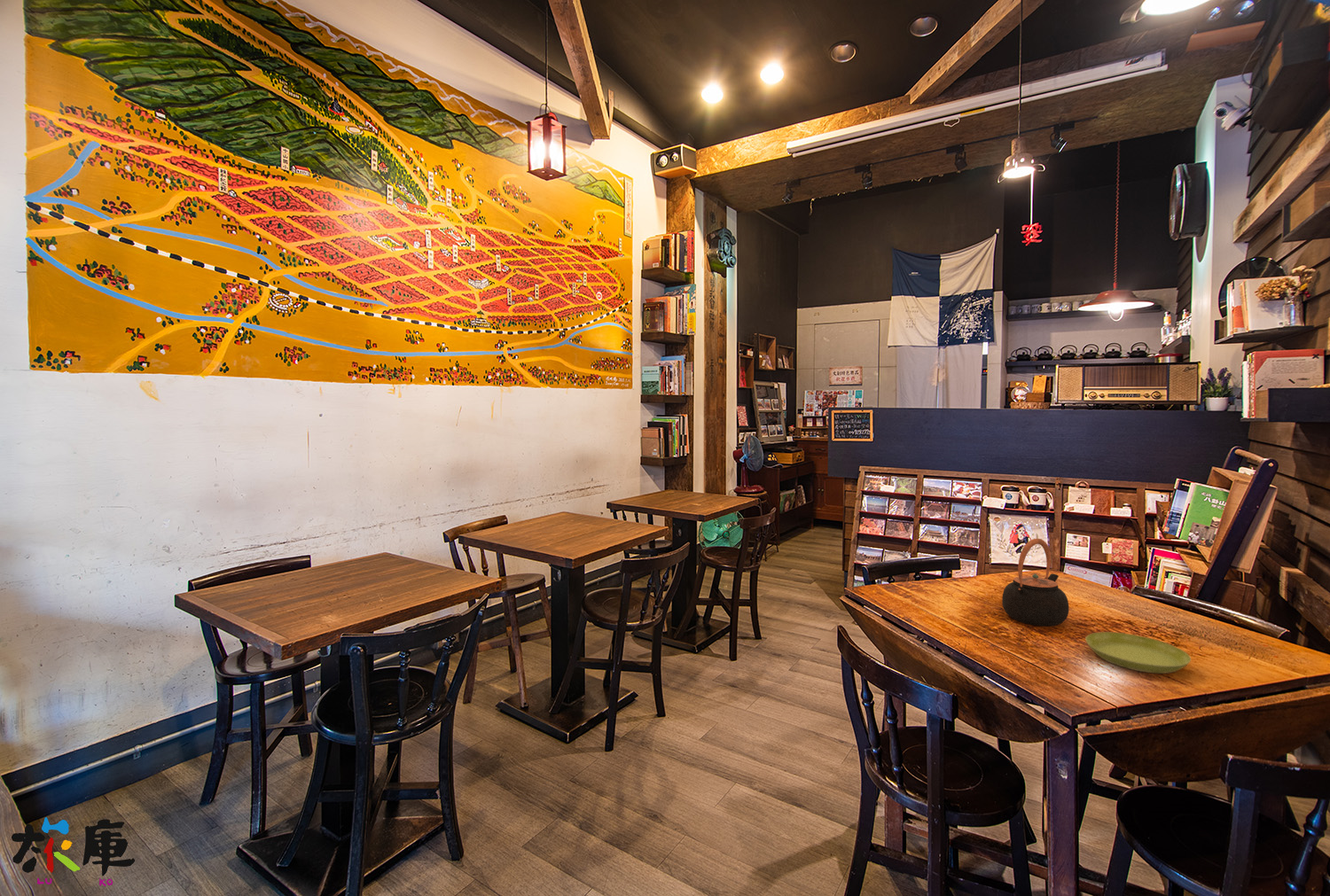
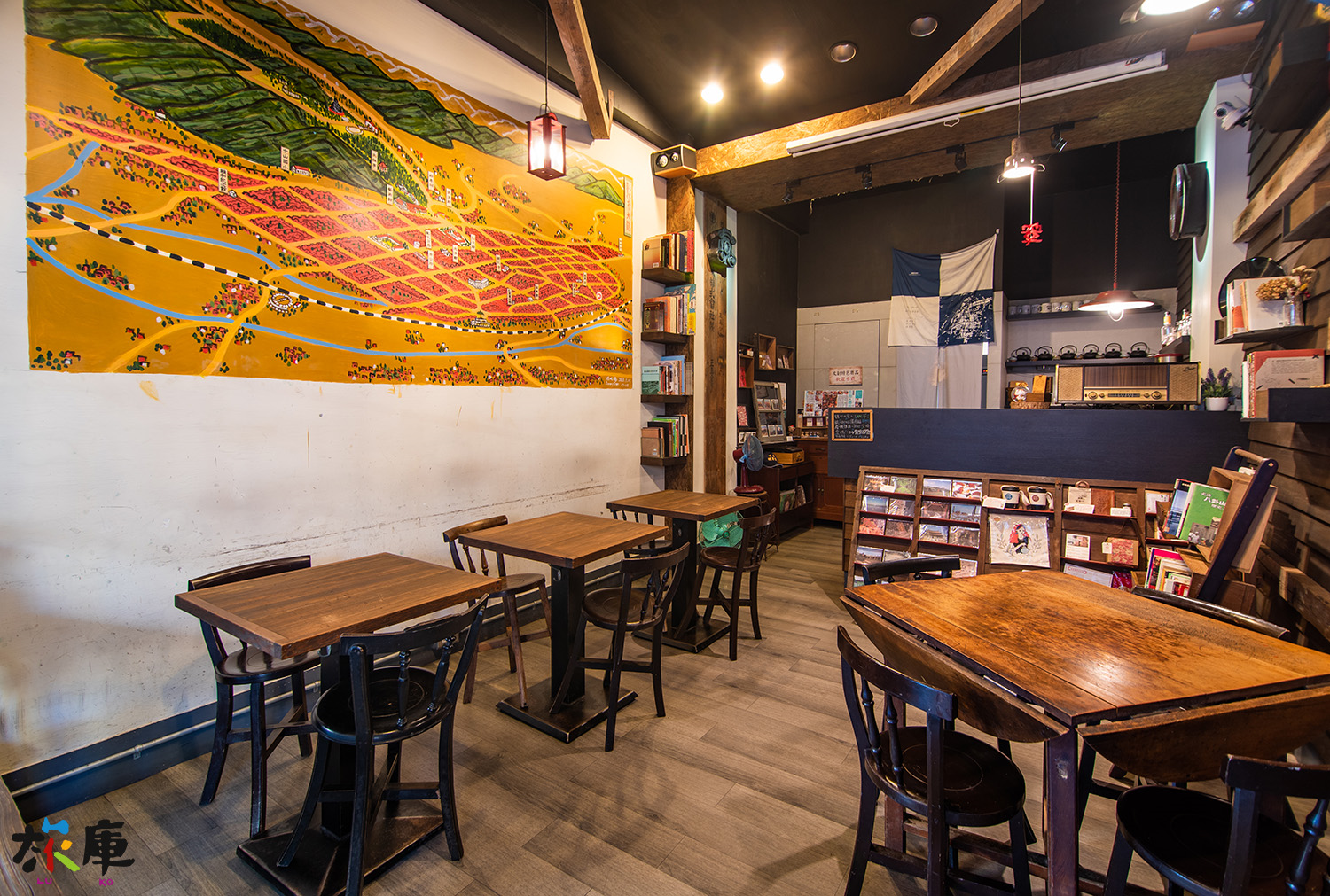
- saucer (1135, 653)
- teapot (1037, 578)
